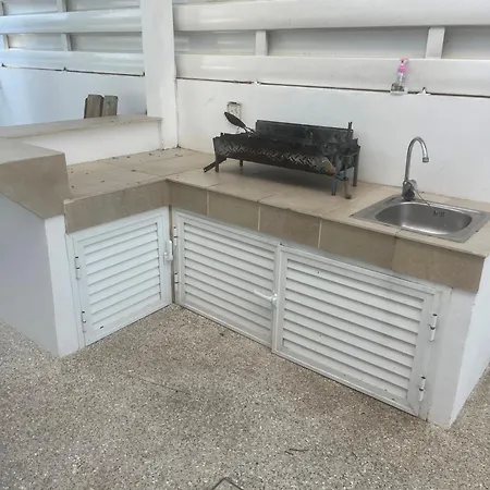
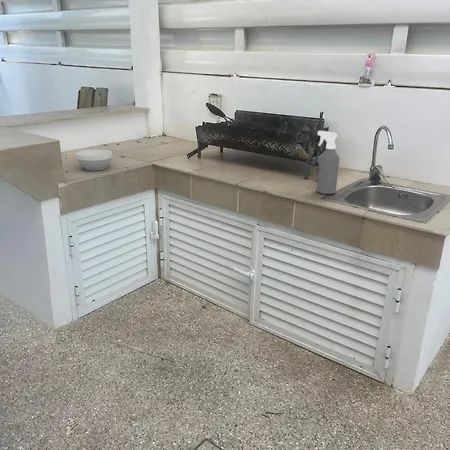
+ spray bottle (326, 162)
+ bowl (94, 160)
